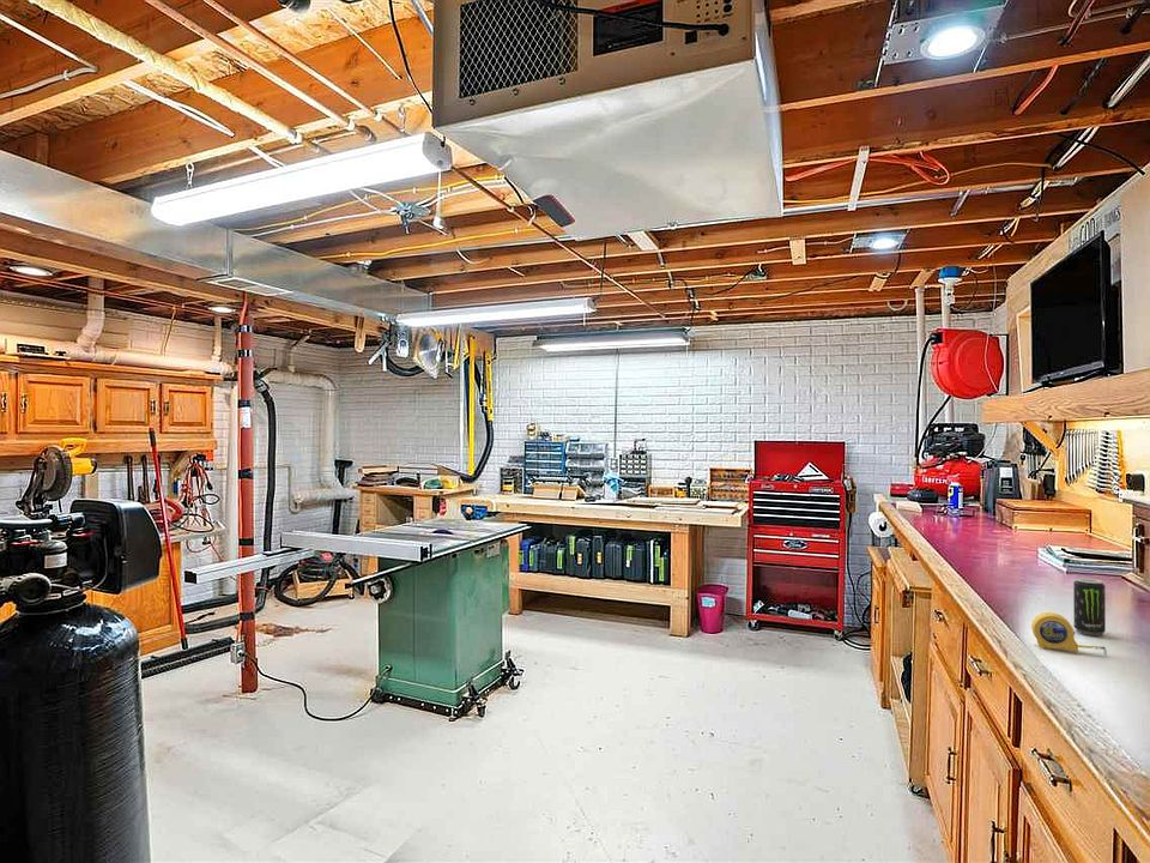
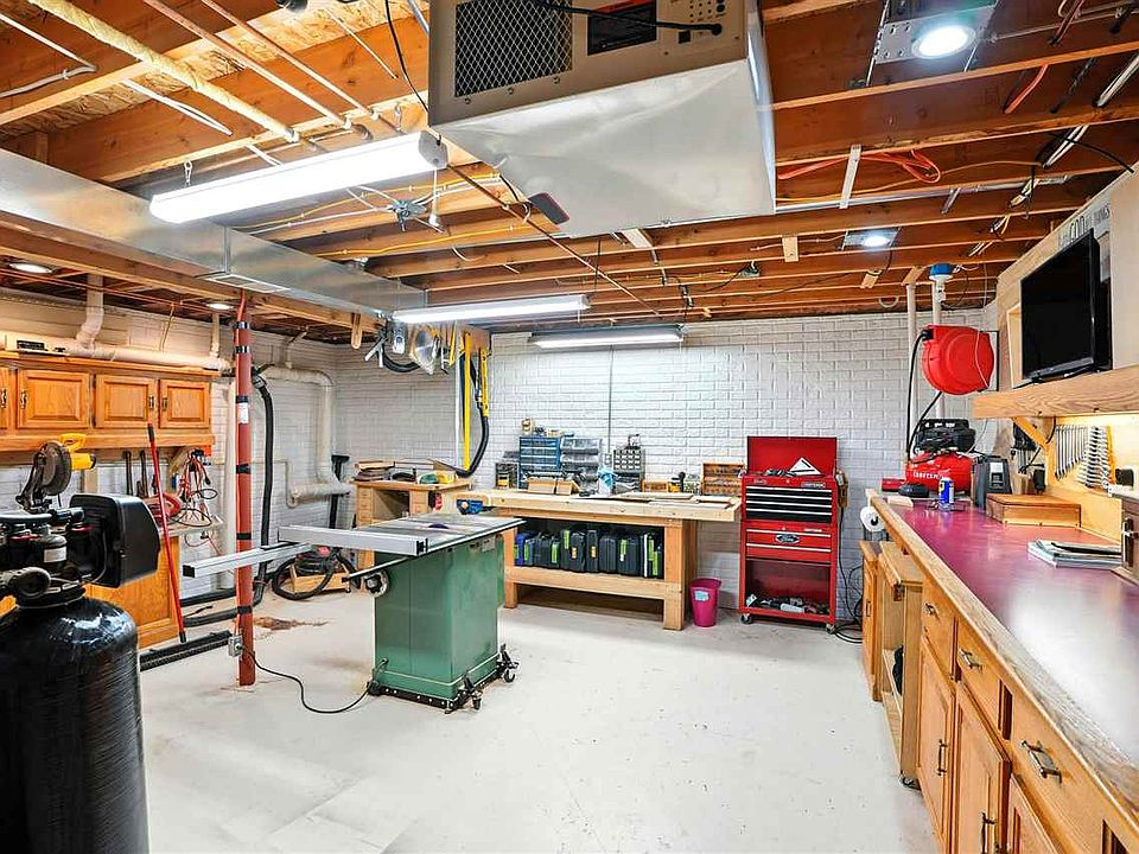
- beverage can (1089, 606)
- tape measure (1067, 632)
